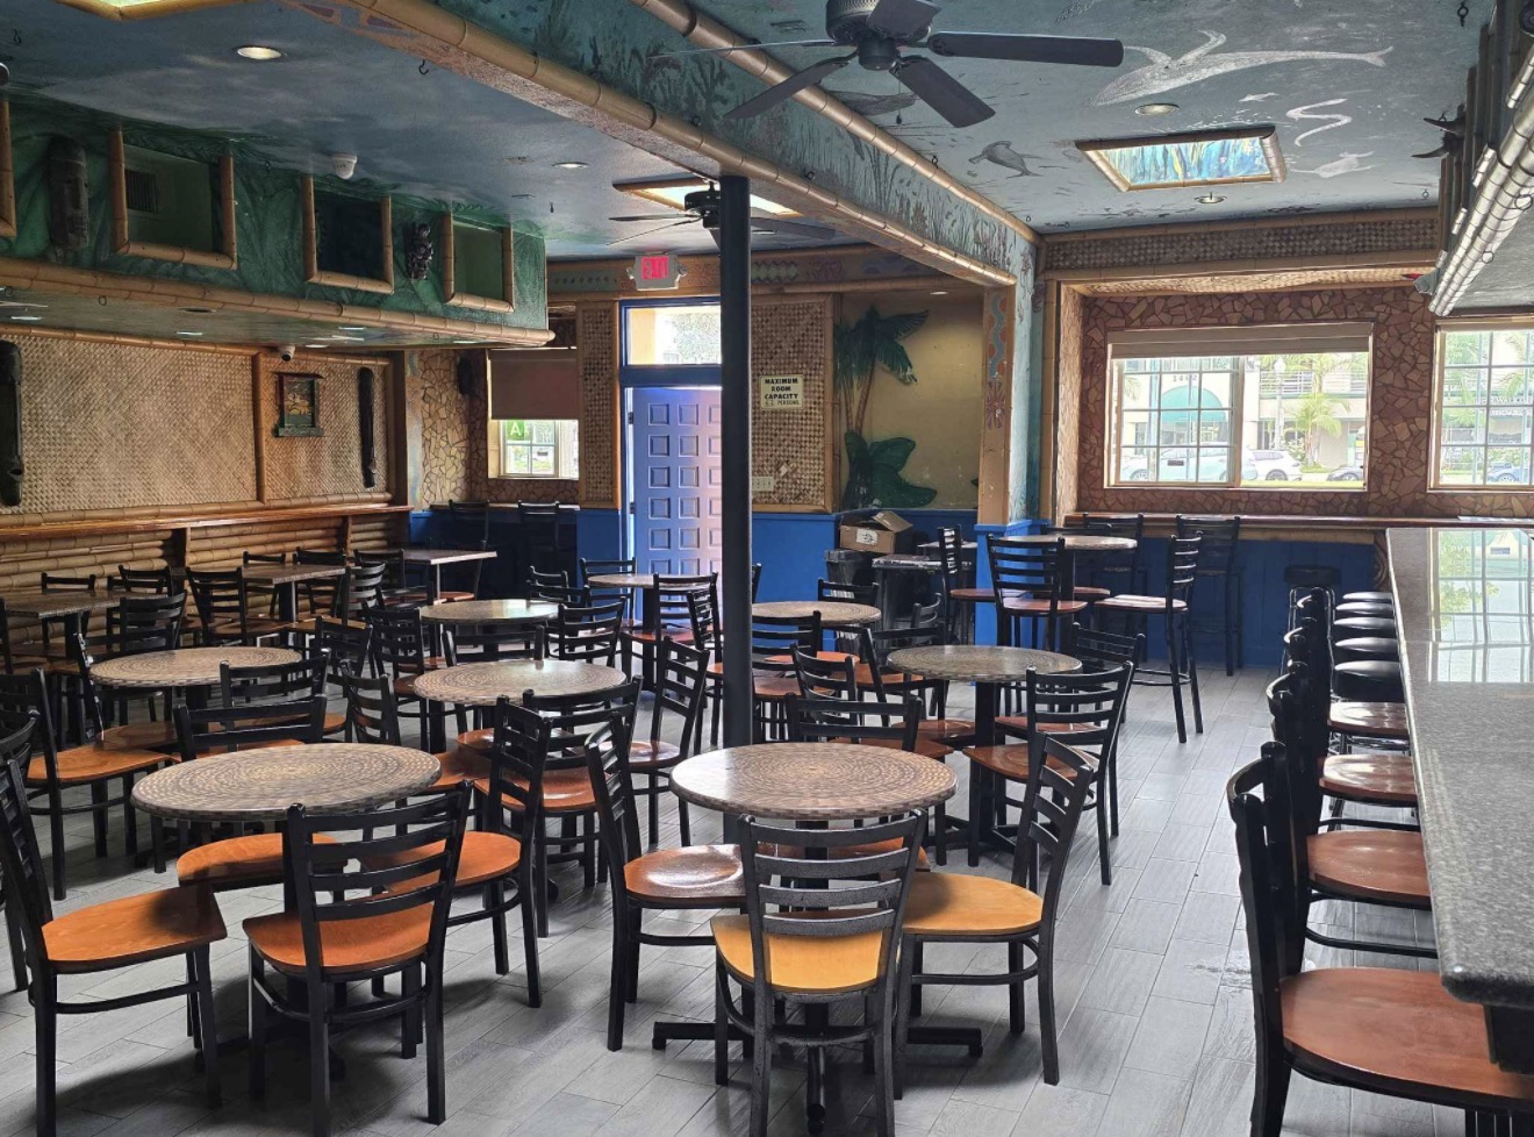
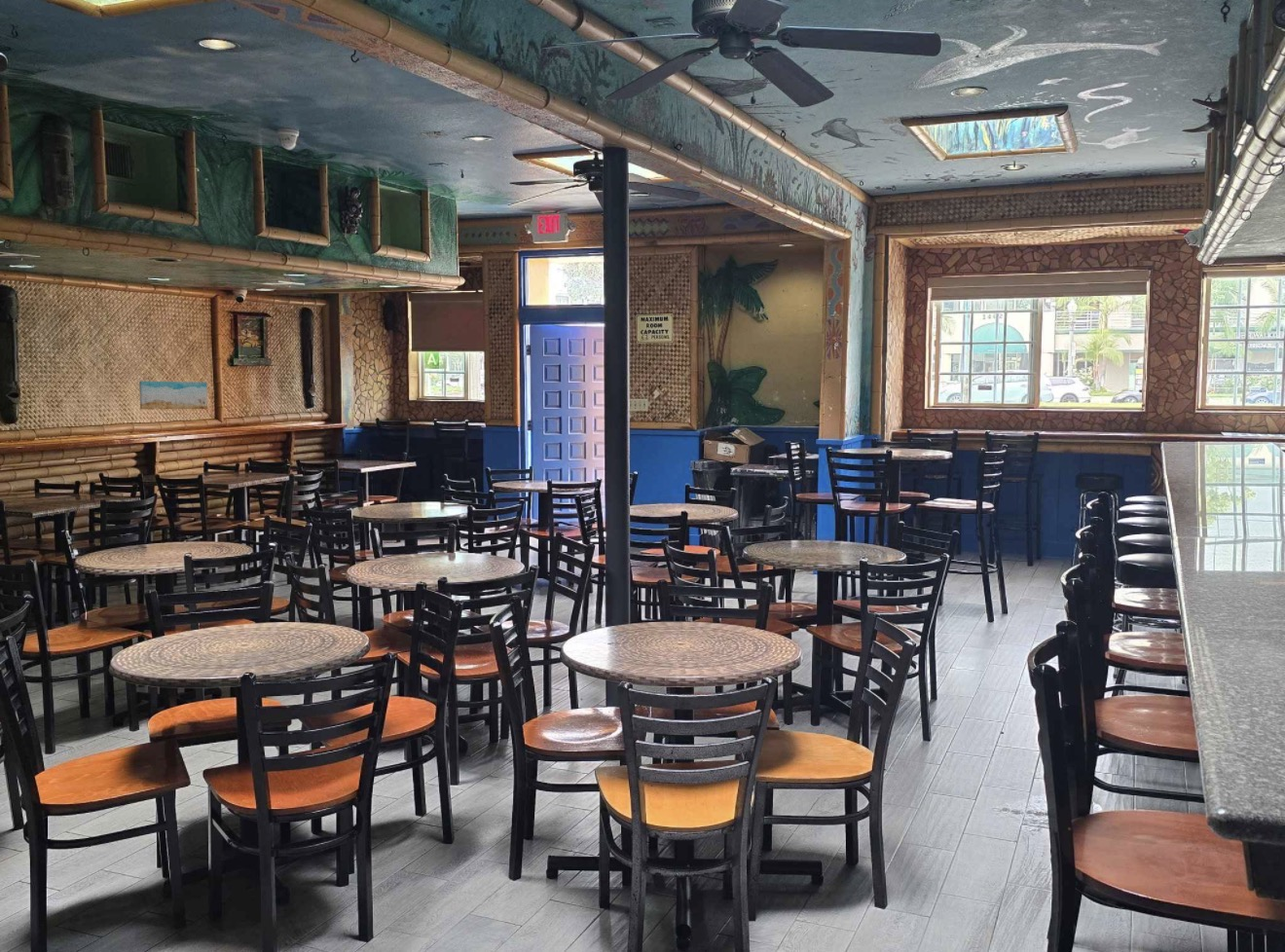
+ wall art (173, 395)
